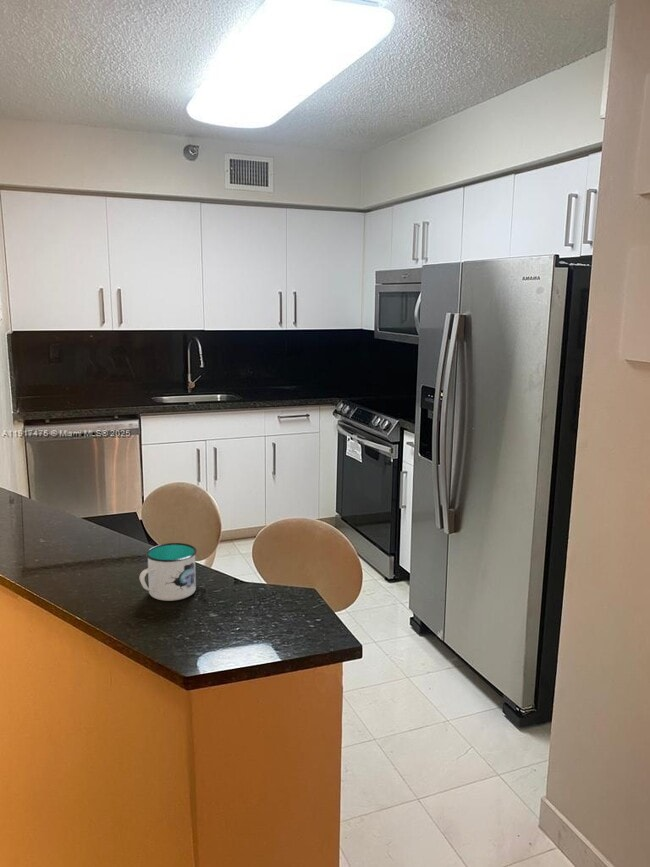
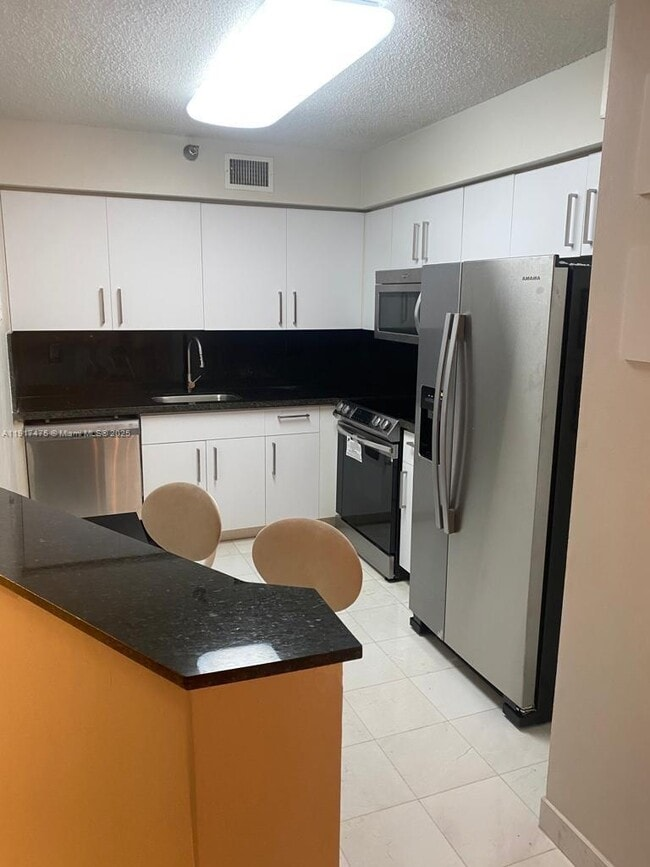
- mug (166, 573)
